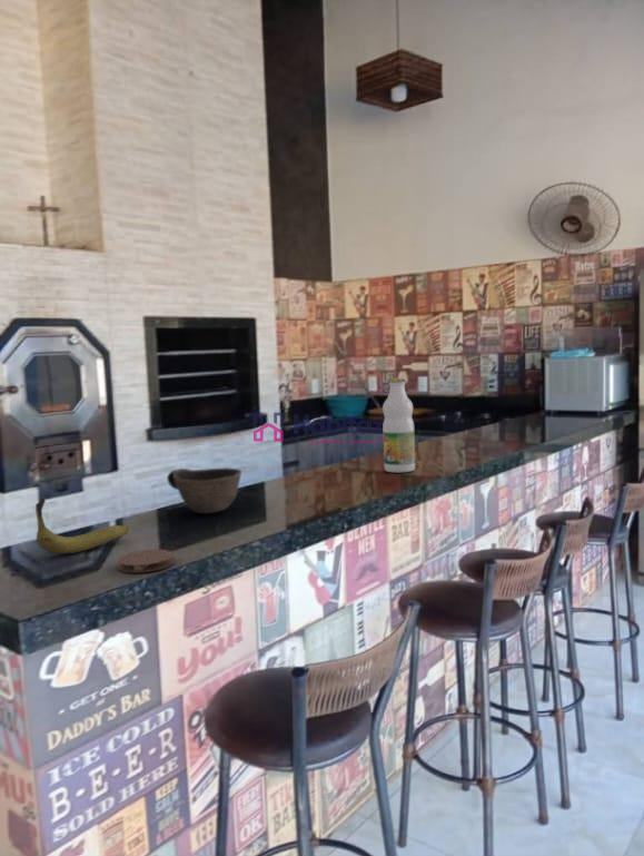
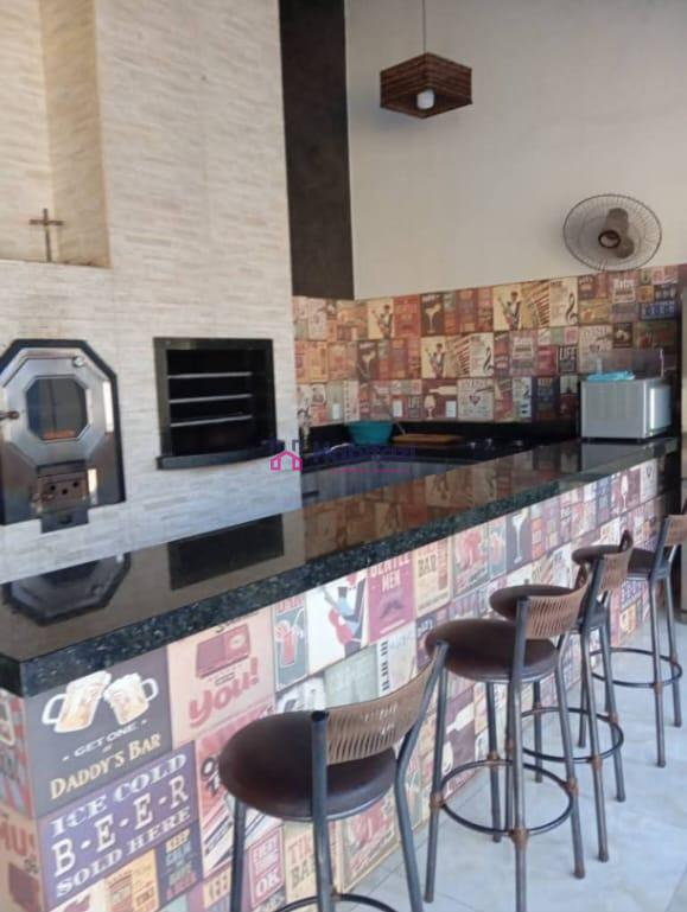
- bottle (398, 424)
- coaster (146, 560)
- banana (86, 533)
- bowl (202, 491)
